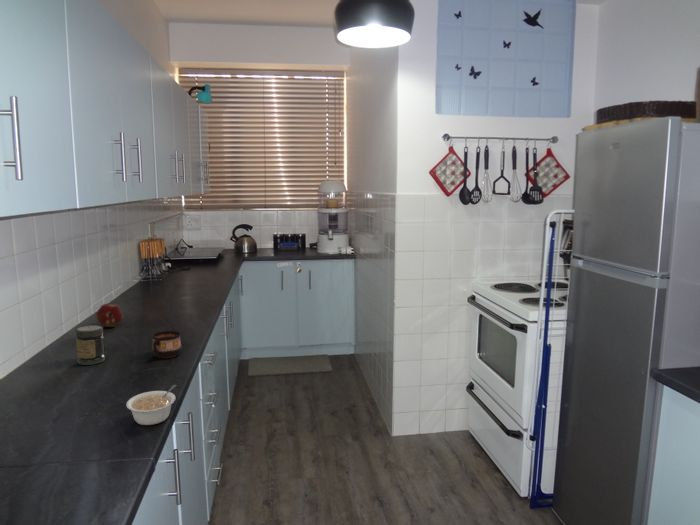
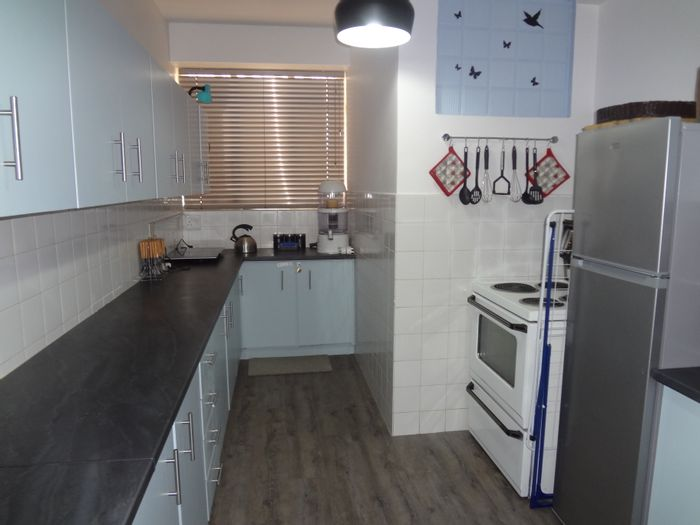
- legume (152, 406)
- fruit (109, 315)
- cup (165, 345)
- jar (90, 344)
